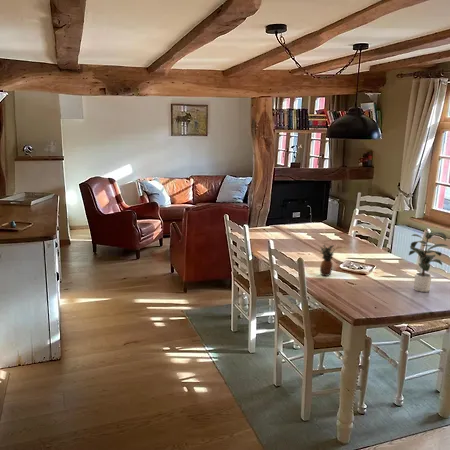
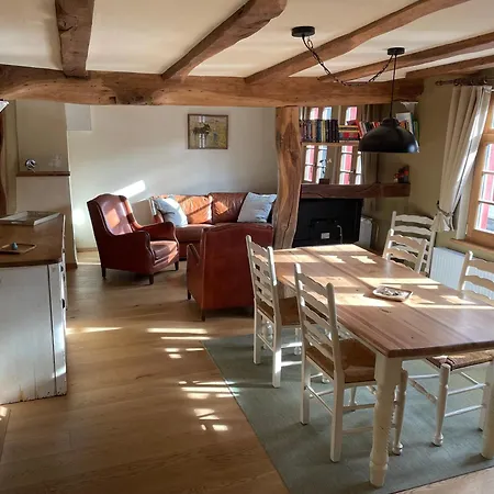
- fruit (325, 259)
- potted plant (421, 259)
